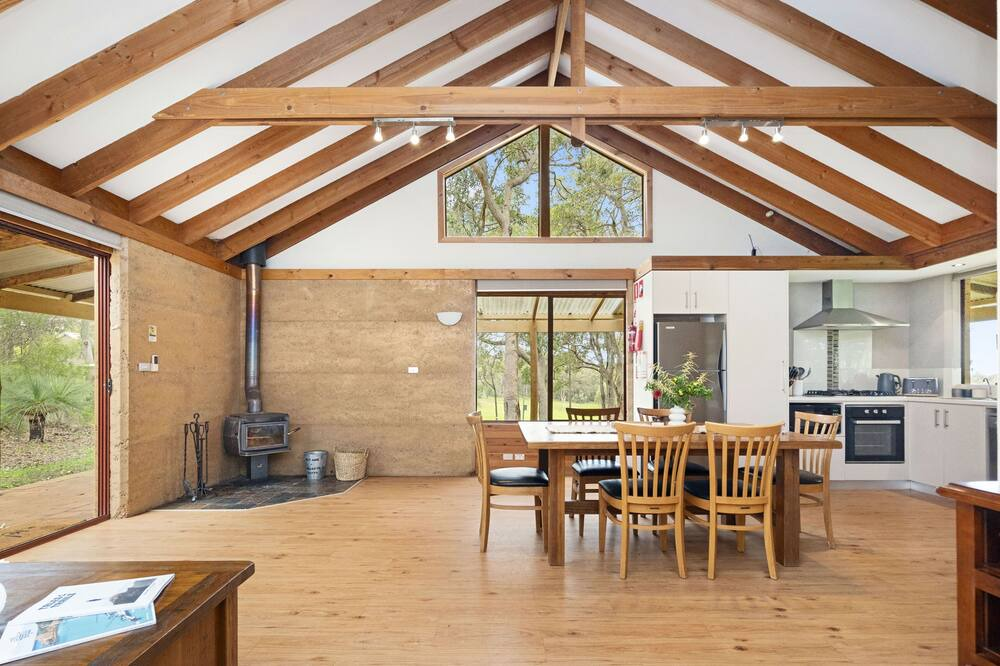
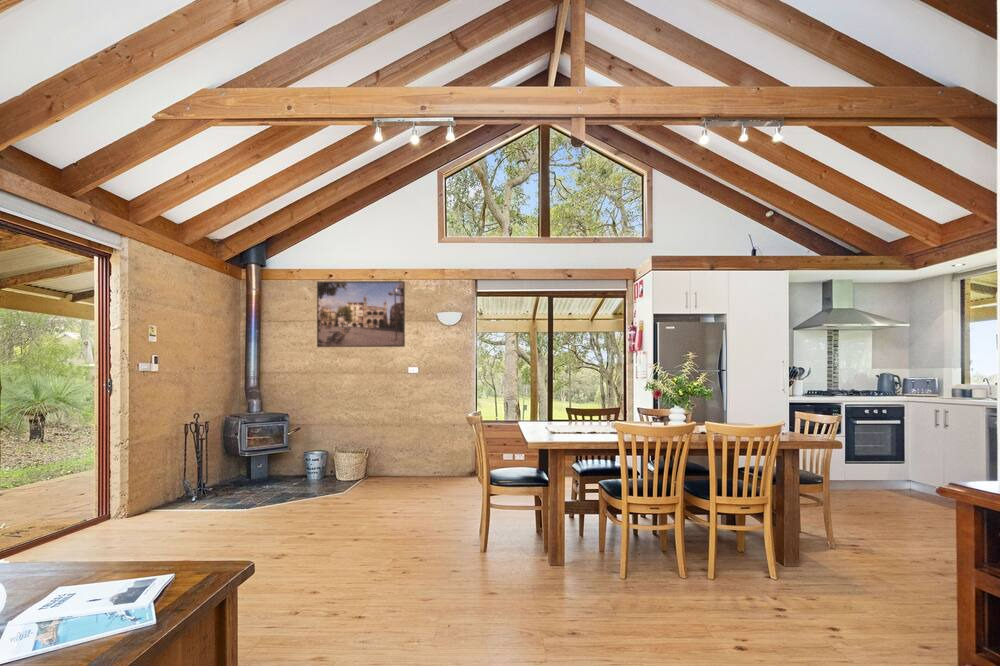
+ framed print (360, 314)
